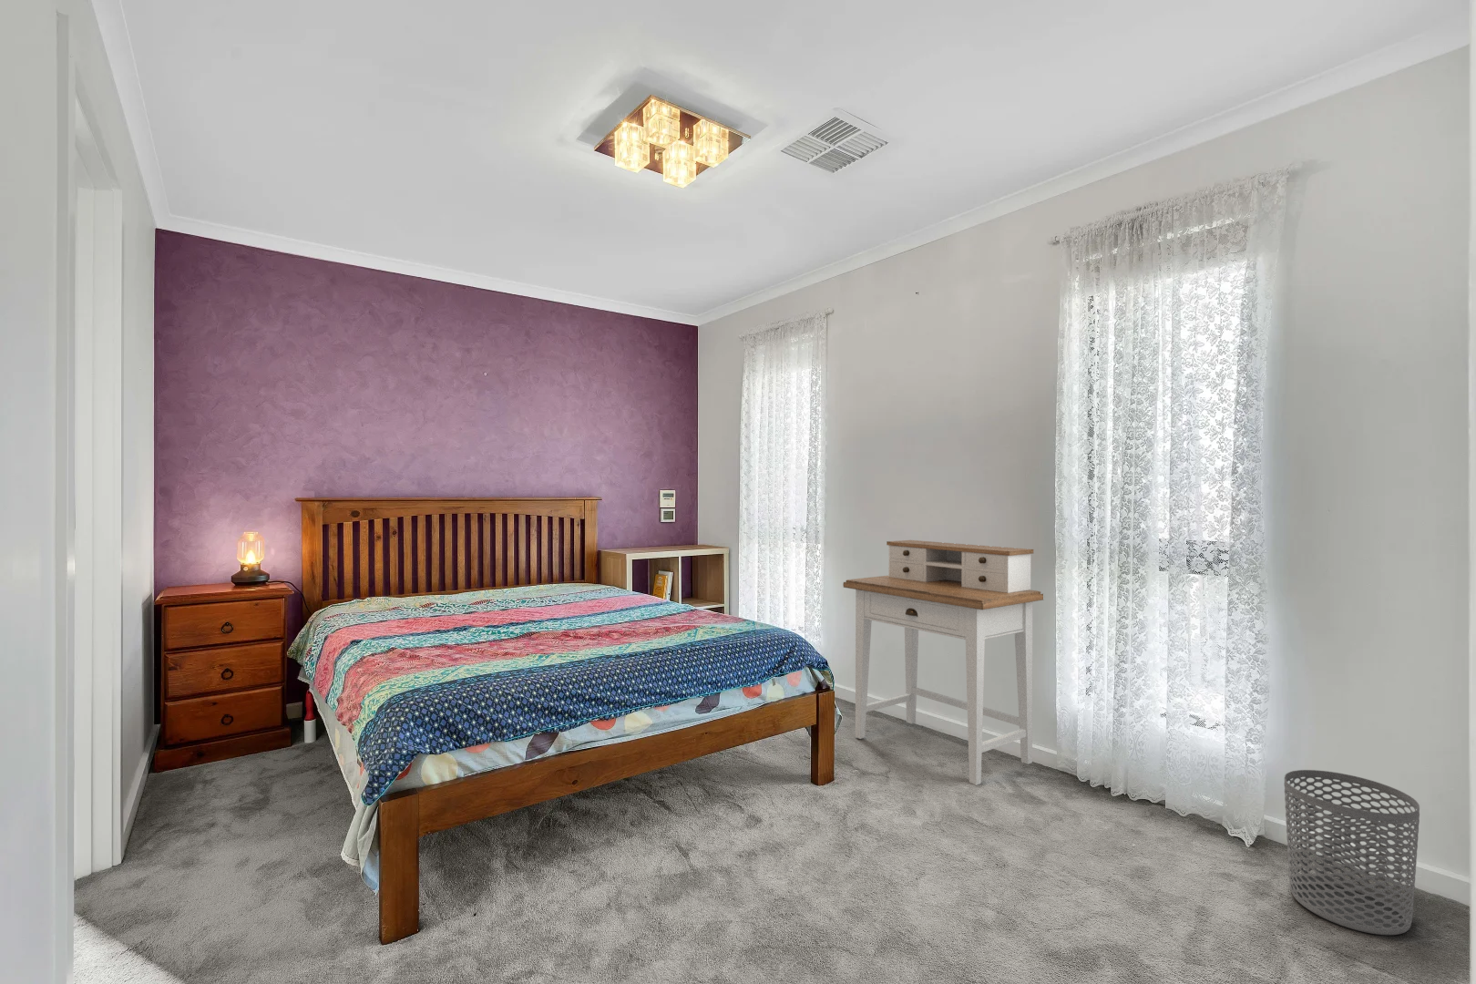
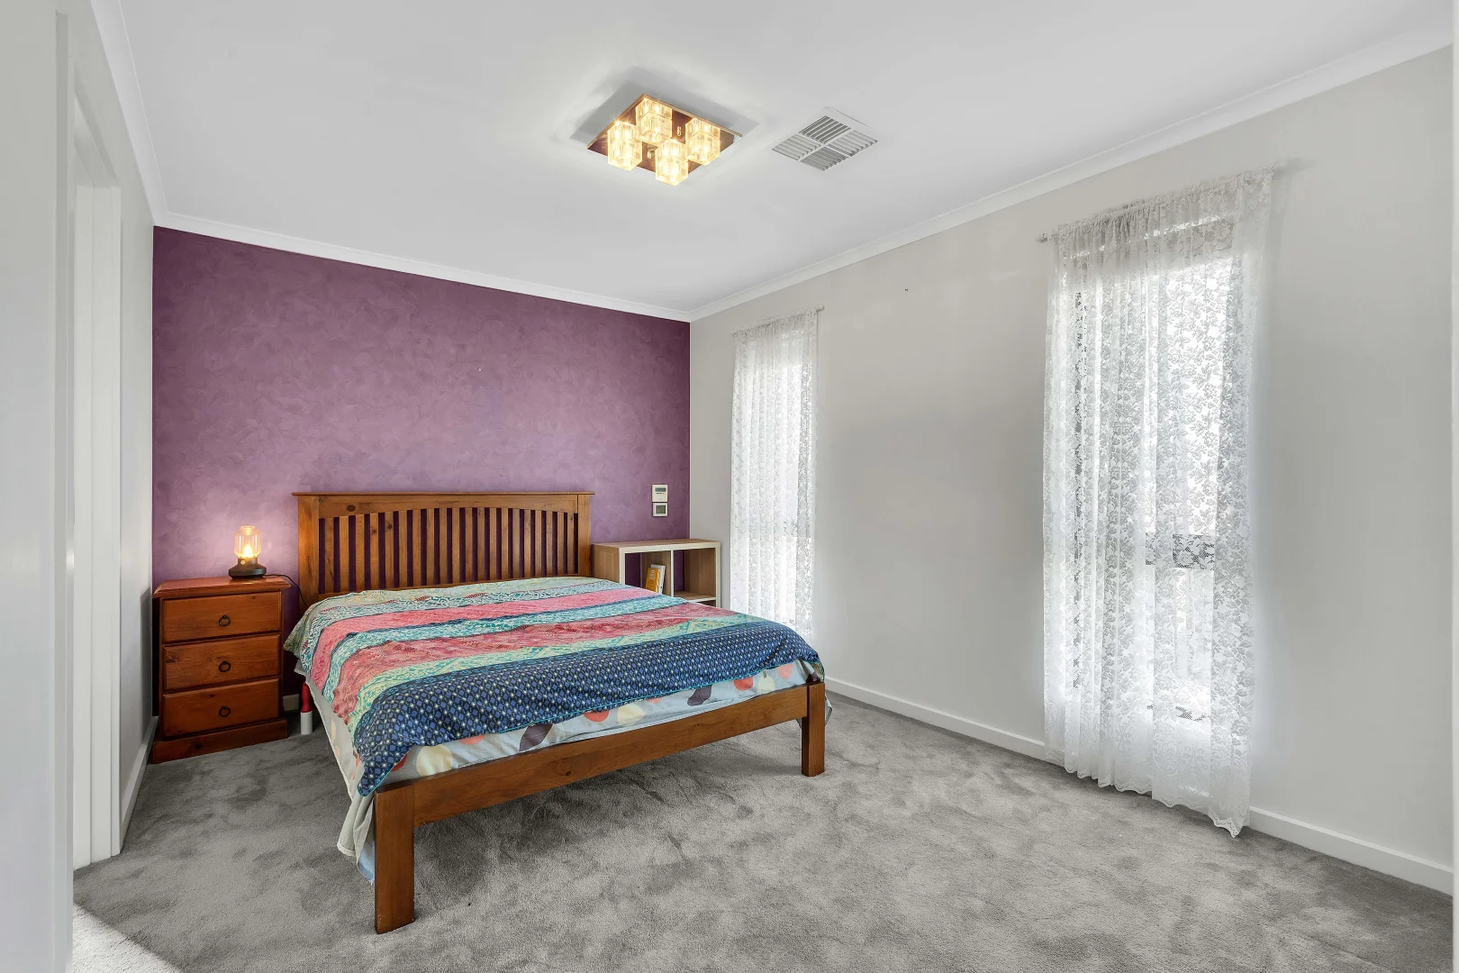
- desk (940, 634)
- waste bin (1348, 849)
